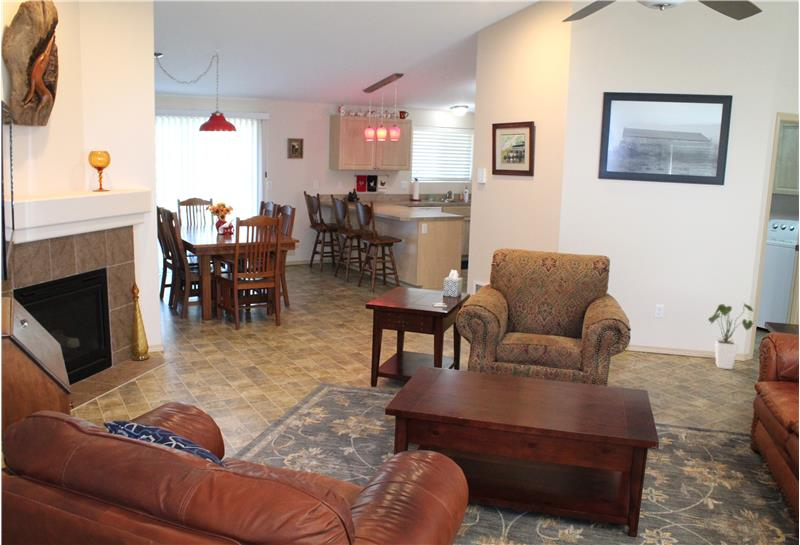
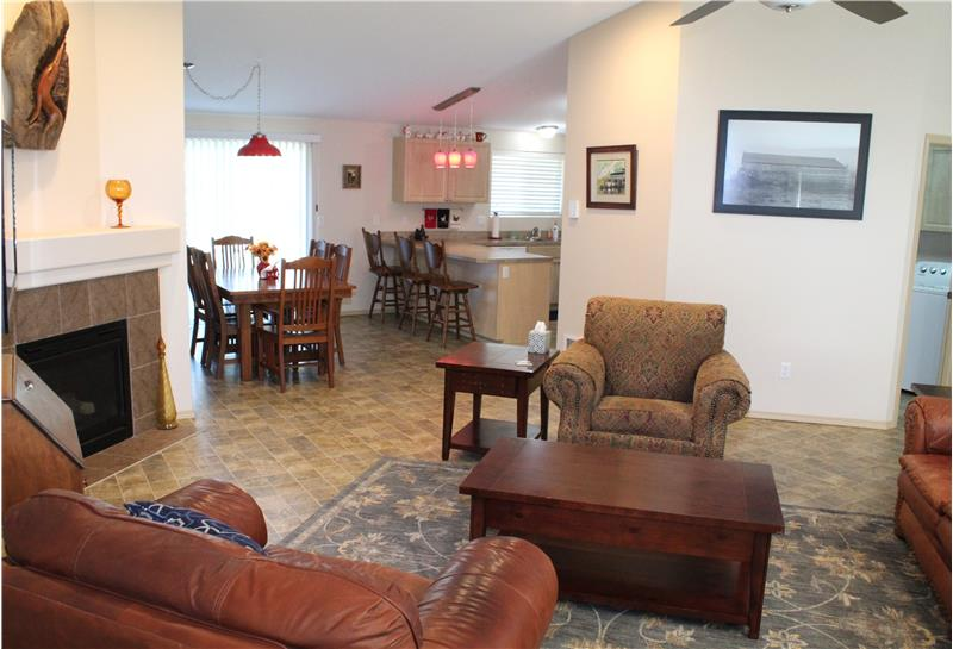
- house plant (731, 335)
